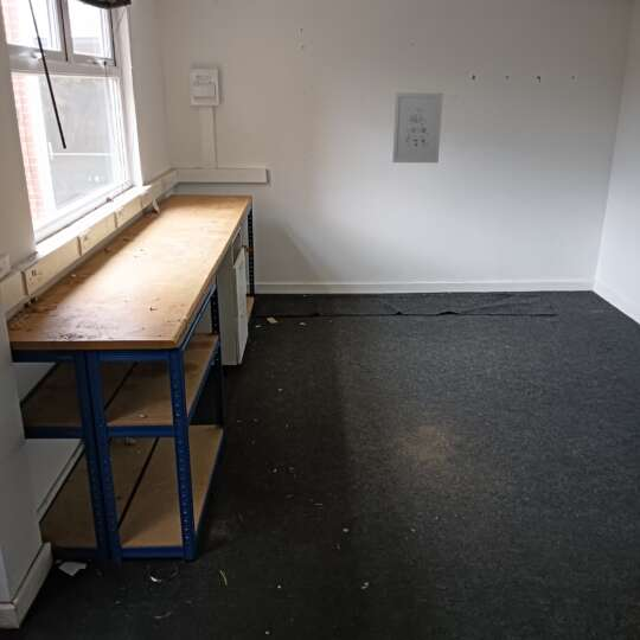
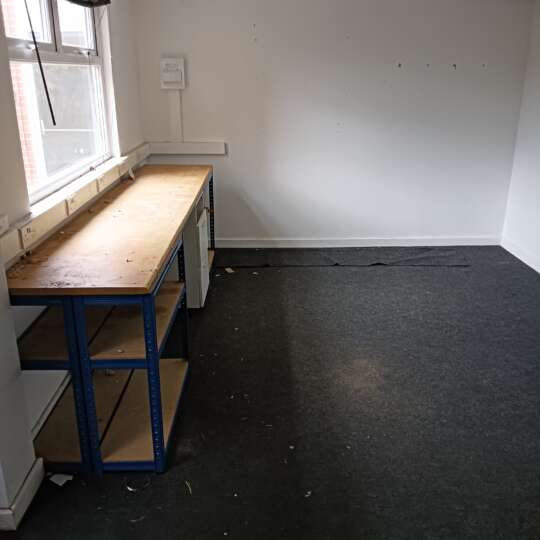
- wall art (417, 128)
